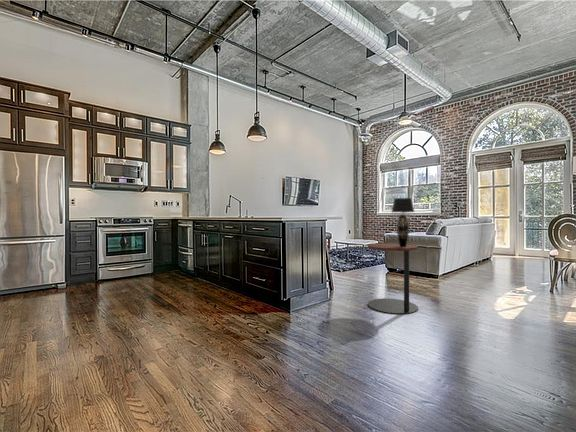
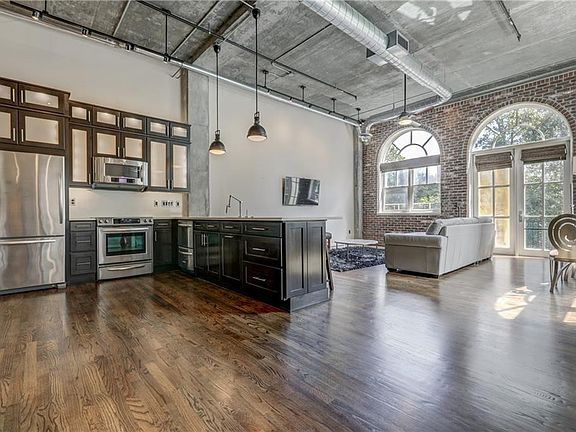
- side table (404, 275)
- table lamp (402, 221)
